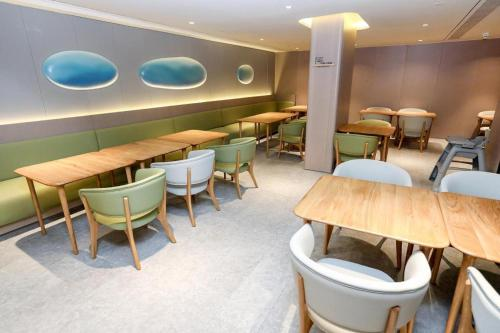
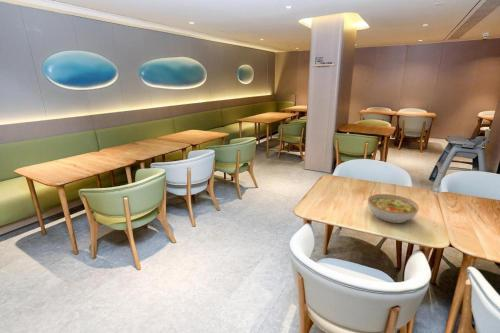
+ bowl (391, 209)
